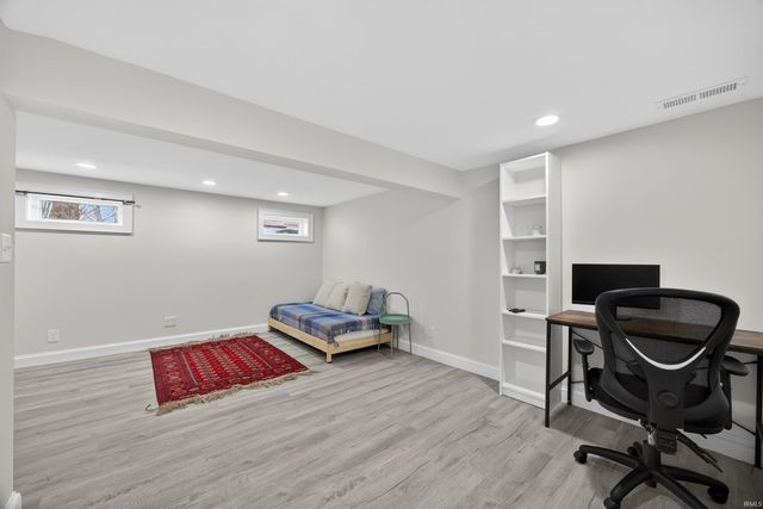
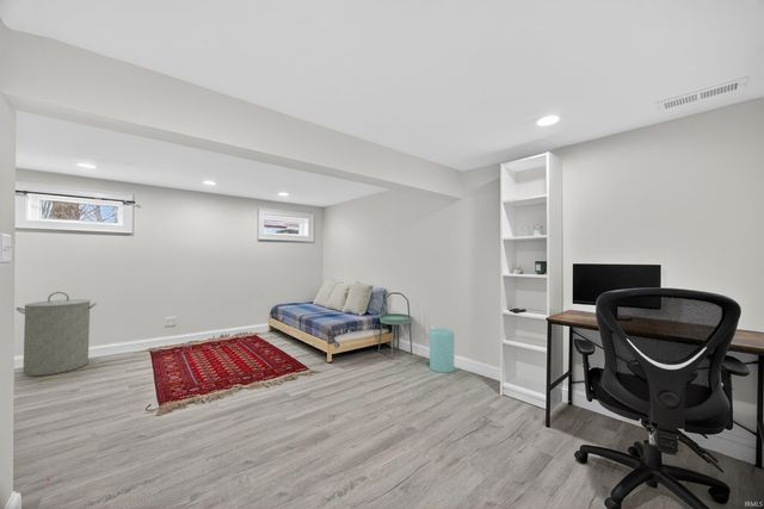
+ trash can (439, 348)
+ laundry hamper (58, 329)
